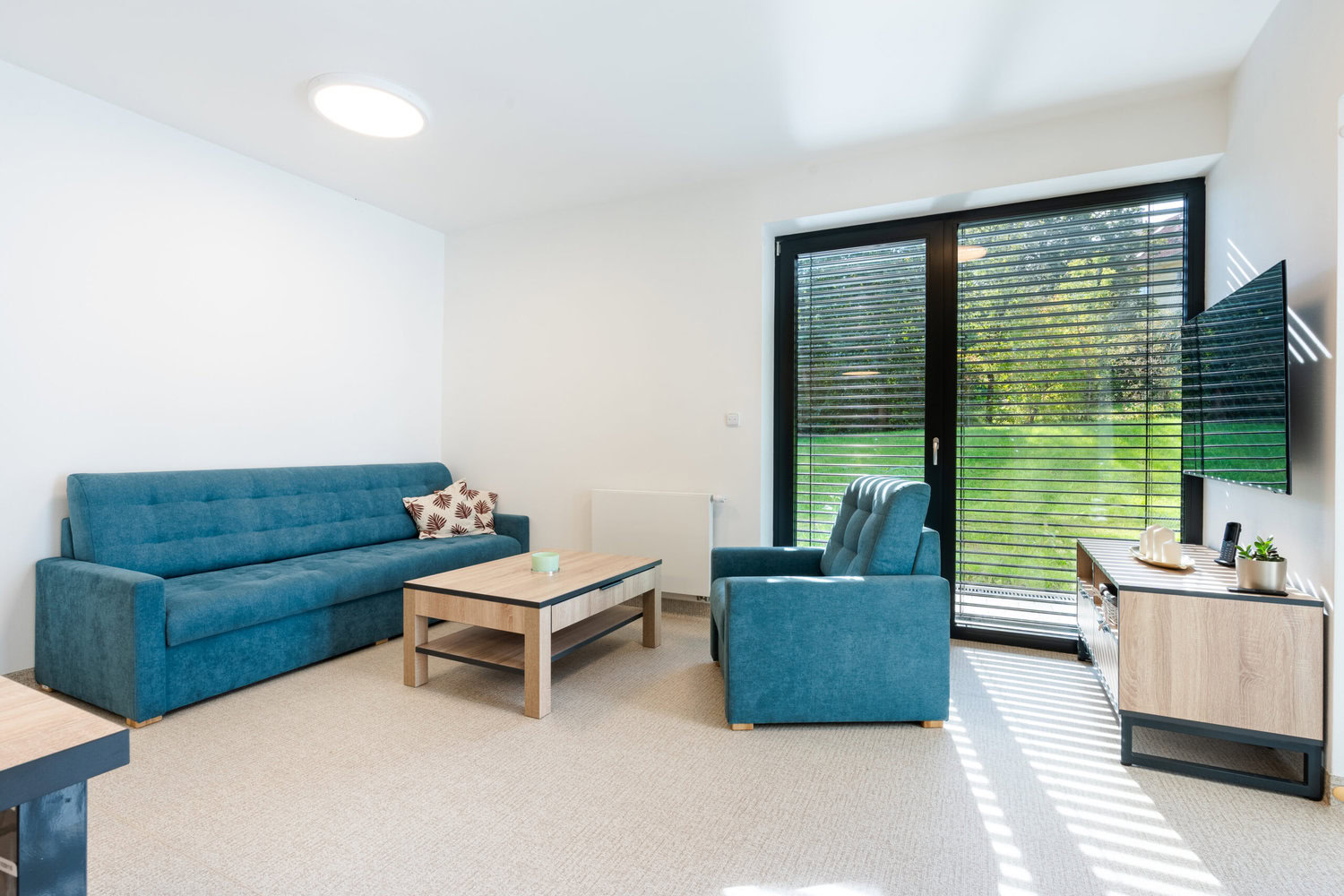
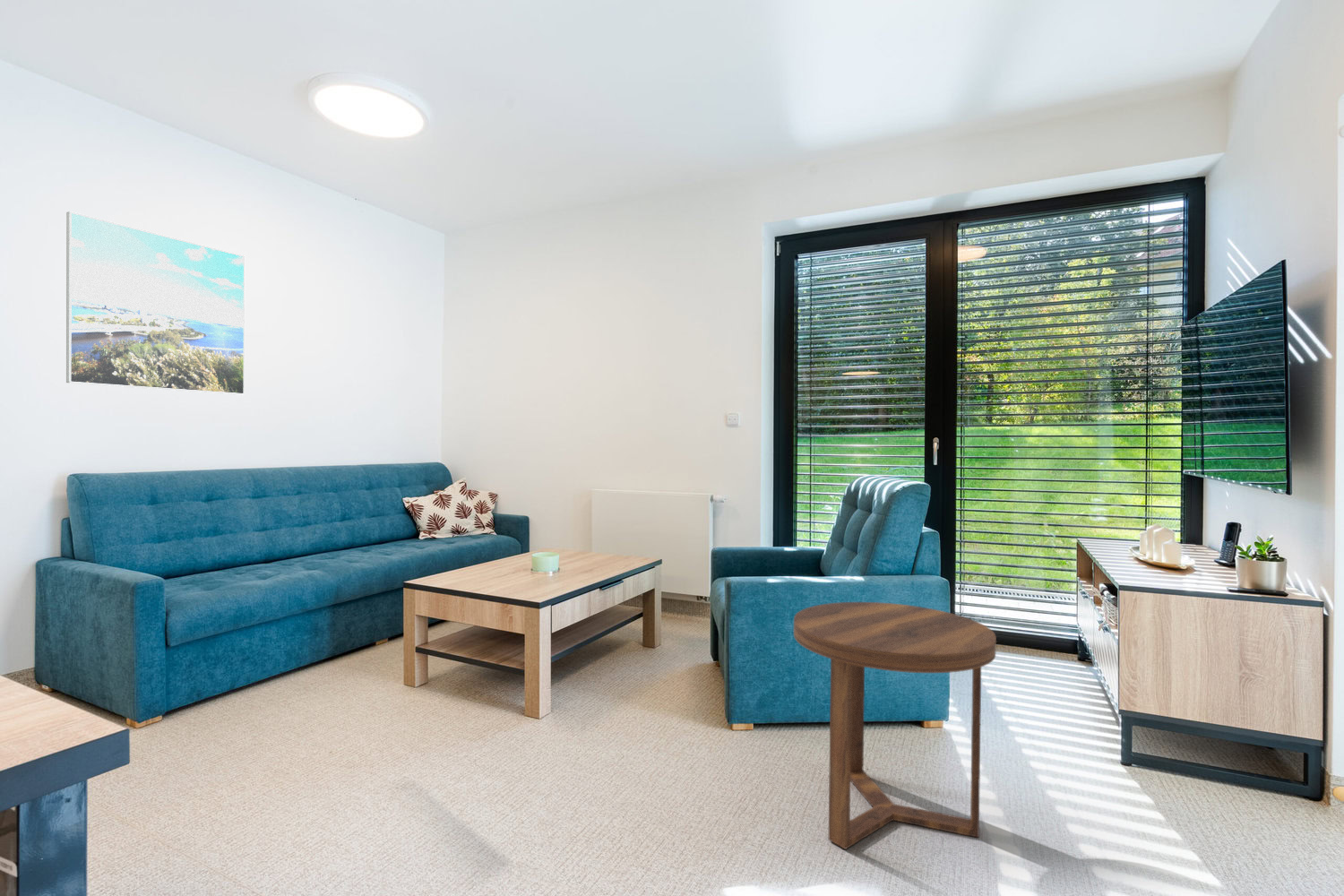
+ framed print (164, 313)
+ side table (863, 719)
